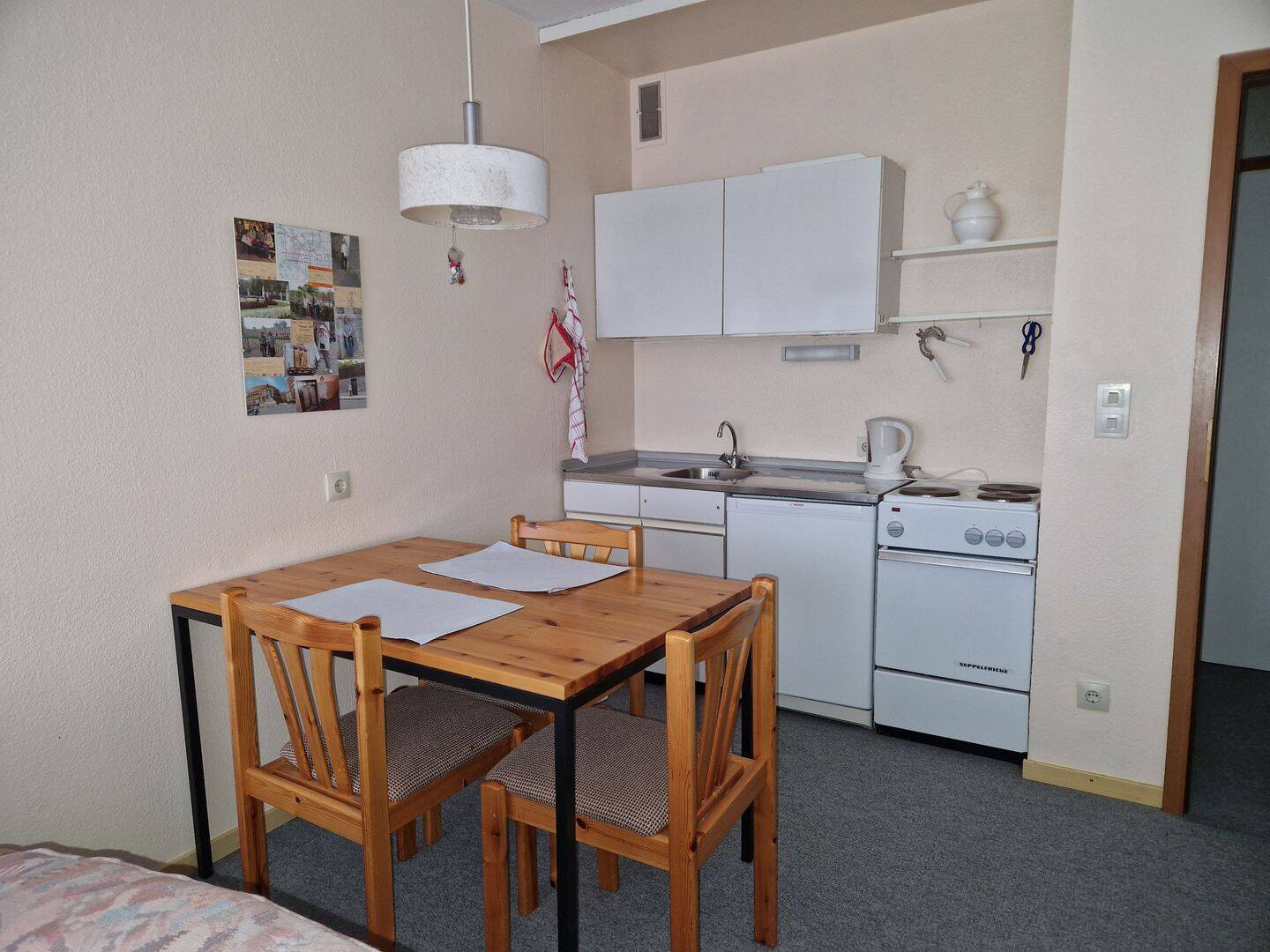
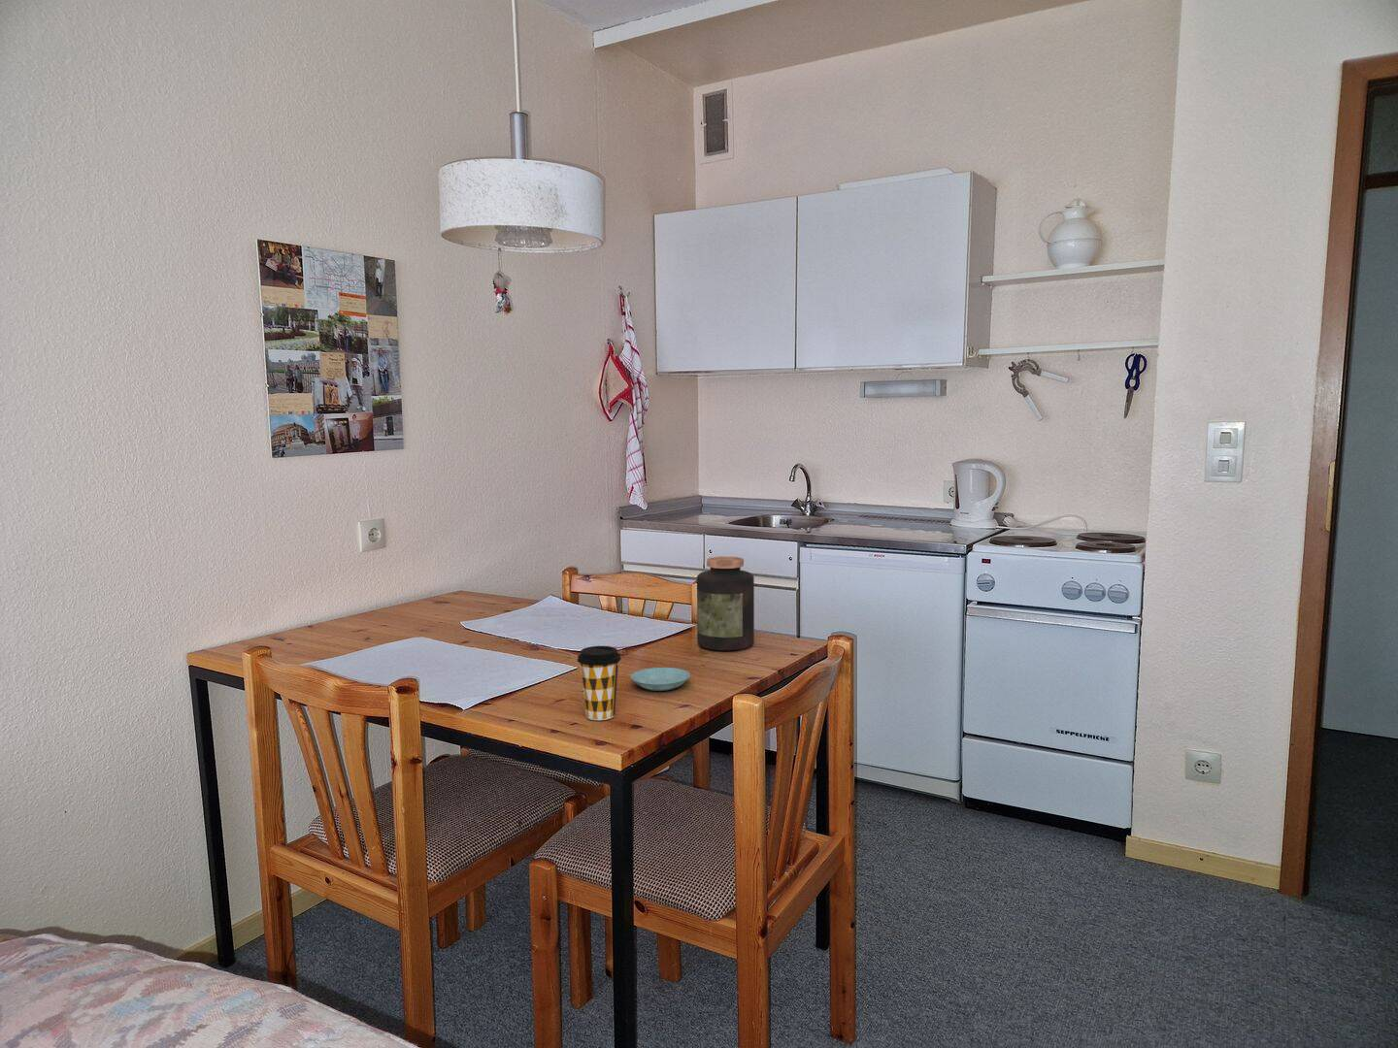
+ saucer (660, 680)
+ coffee cup (599, 684)
+ jar (725, 602)
